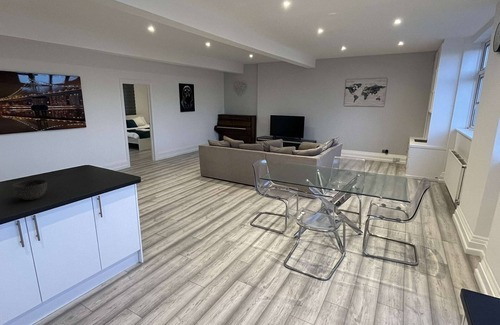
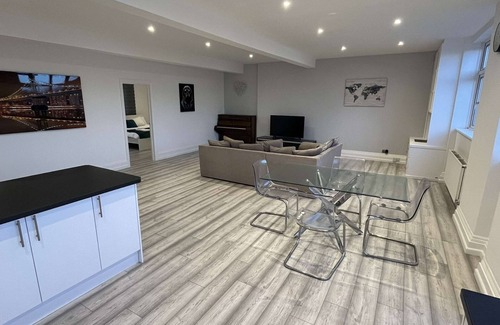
- bowl (31, 190)
